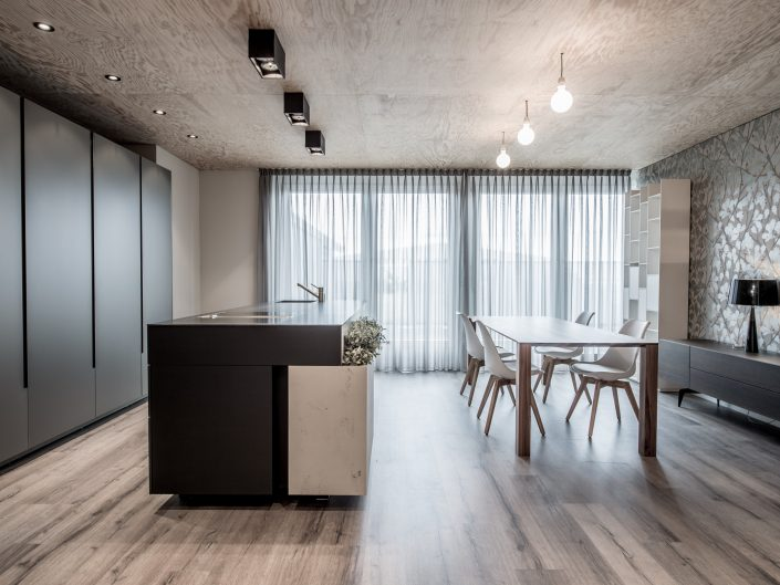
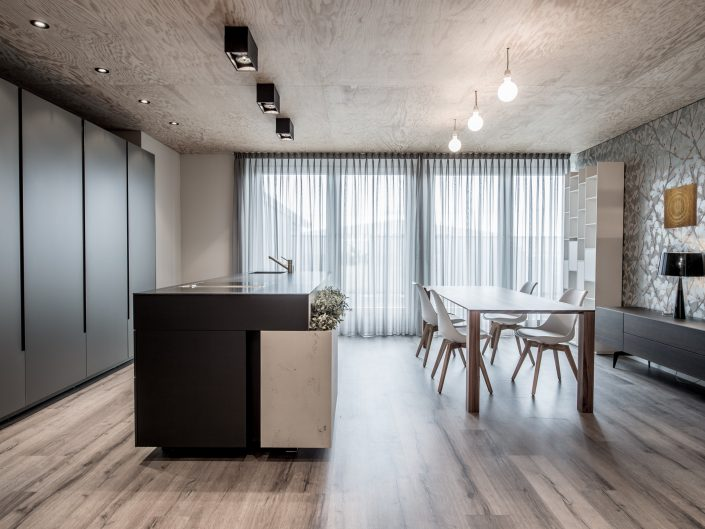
+ wall art (679, 207)
